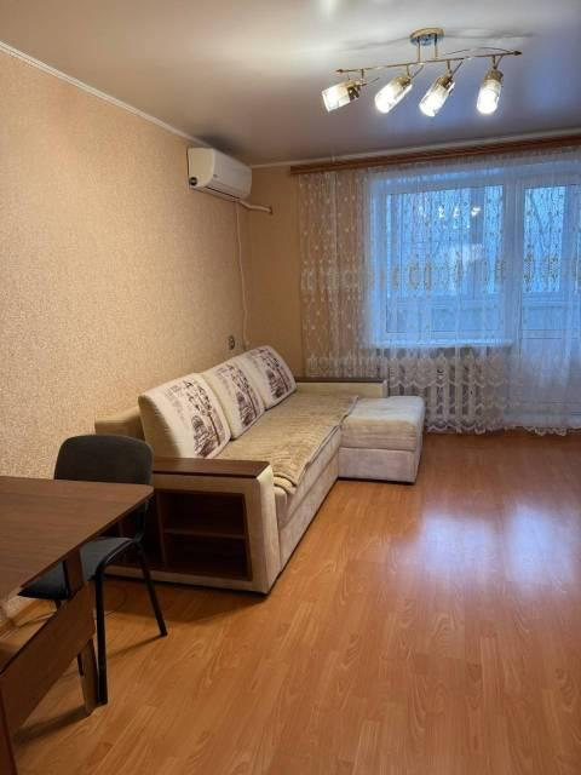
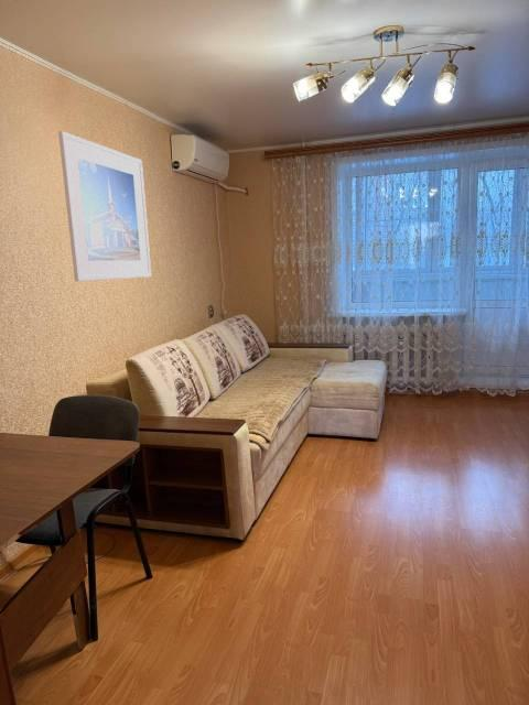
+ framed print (111, 214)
